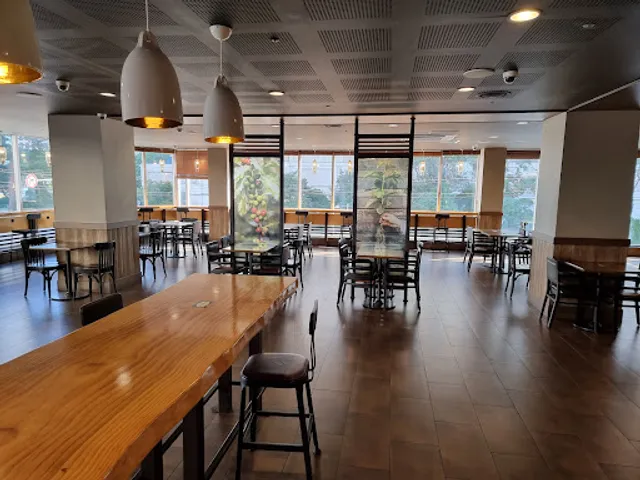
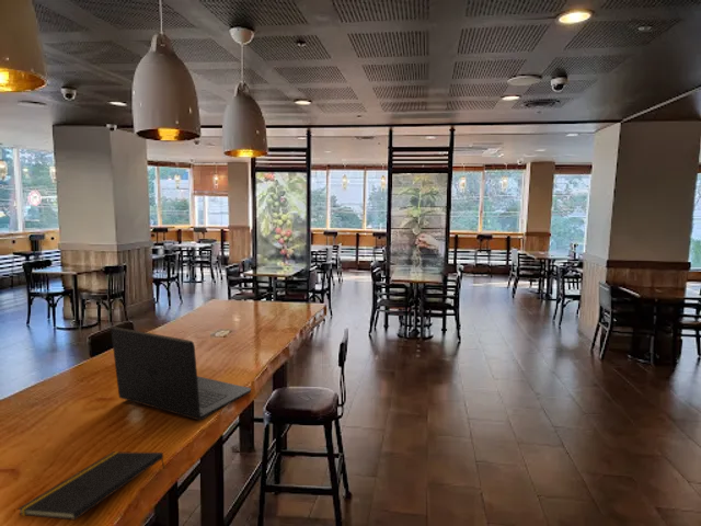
+ notepad (96, 481)
+ laptop (184, 361)
